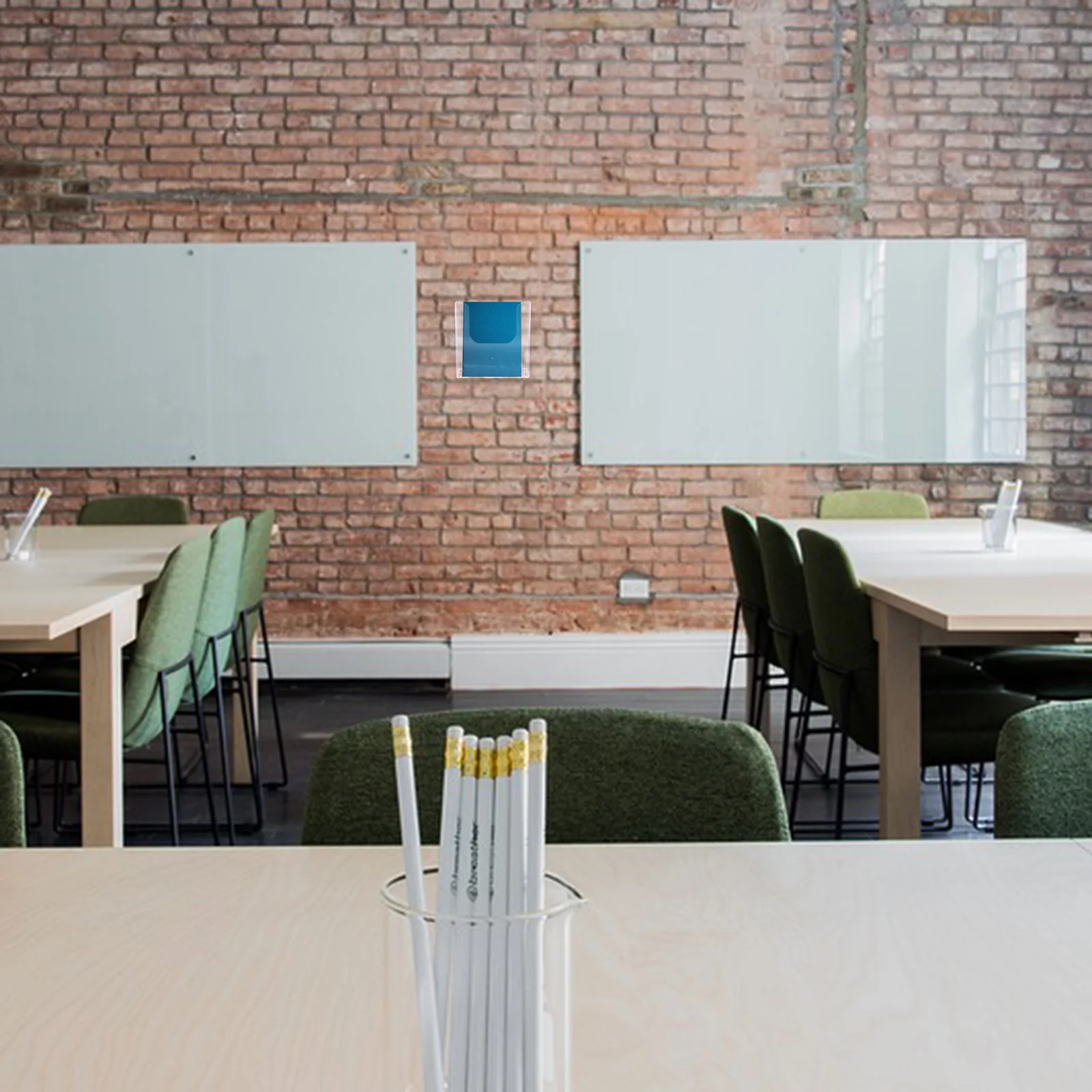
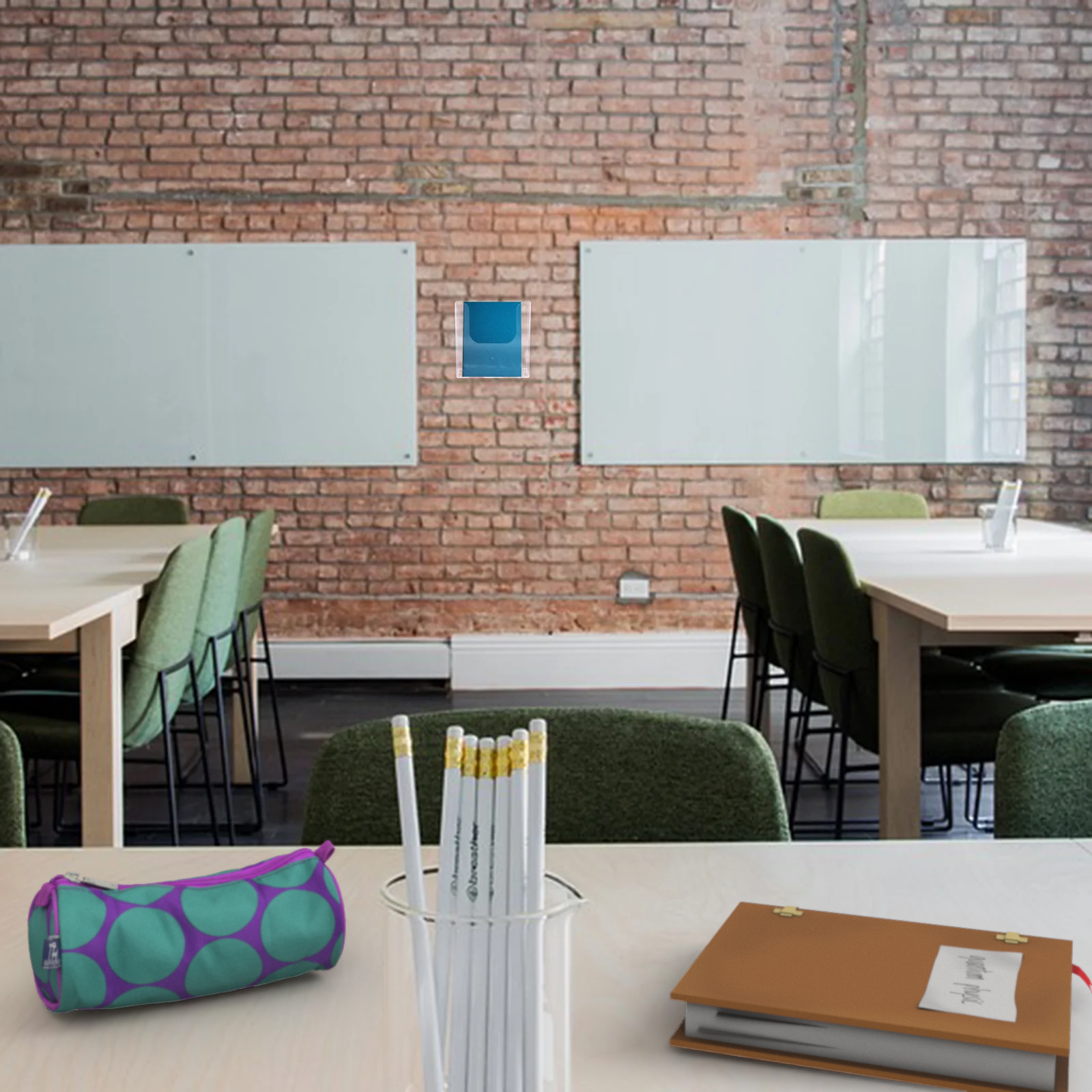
+ notebook (893, 988)
+ pencil case (189, 925)
